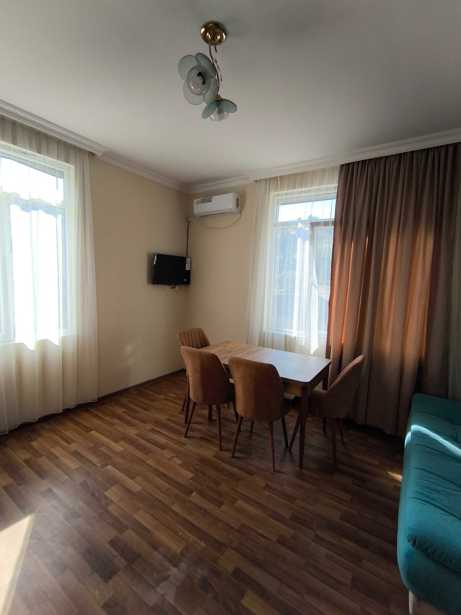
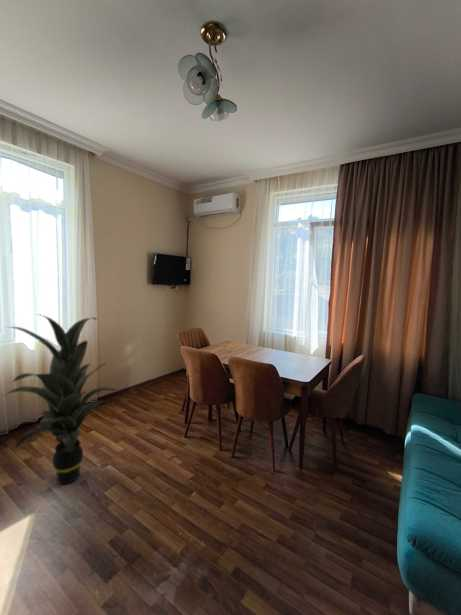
+ indoor plant (58, 397)
